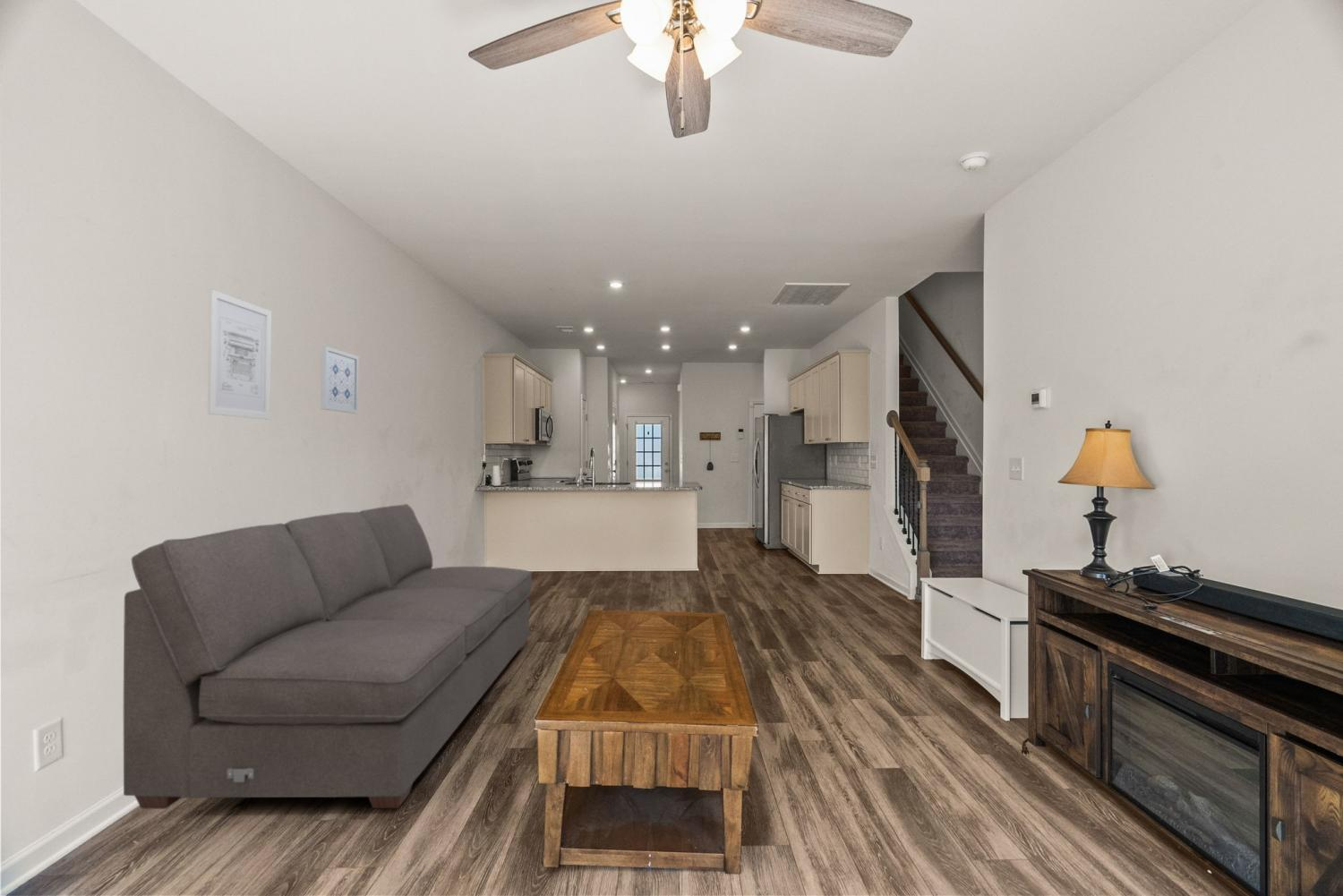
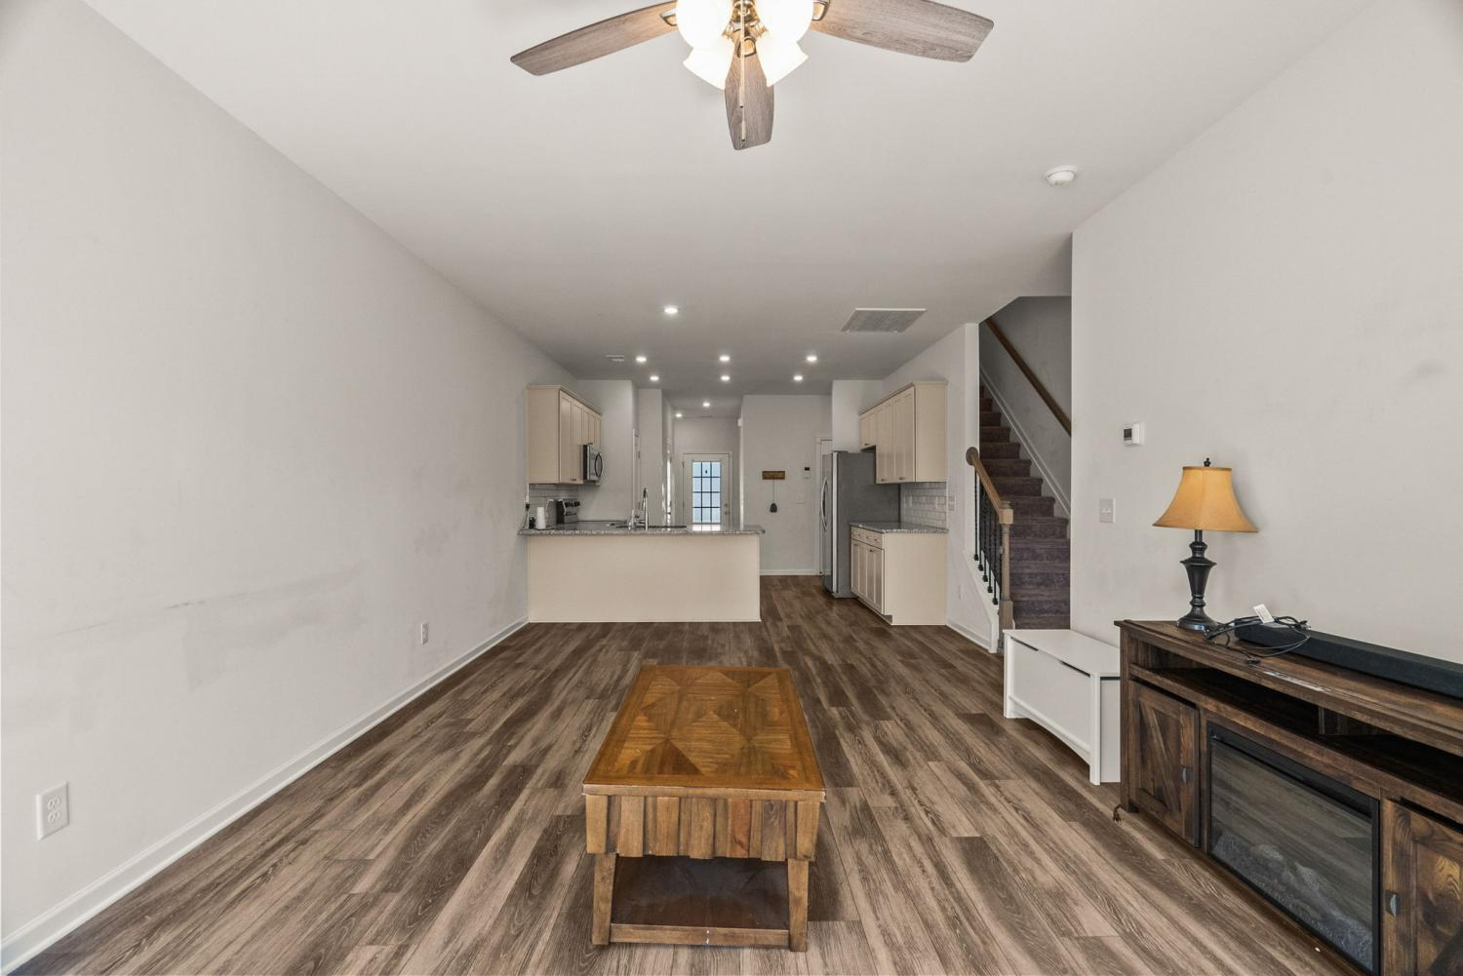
- sofa (390, 609)
- wall art (340, 381)
- wall art (241, 358)
